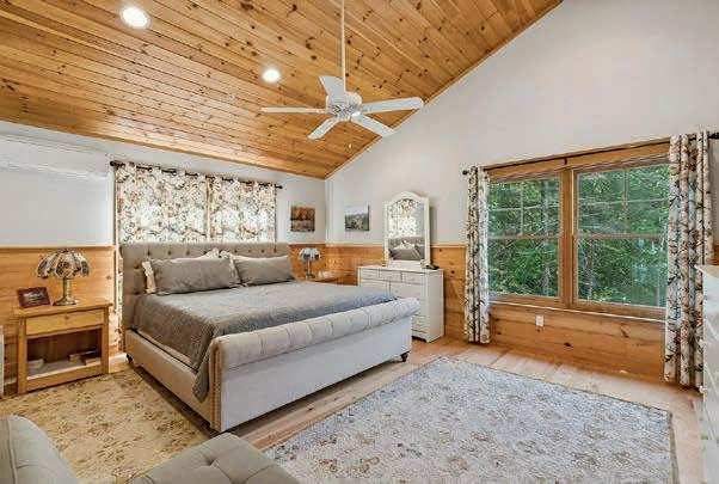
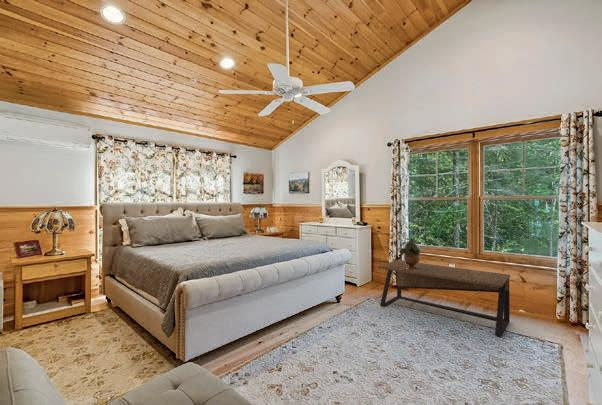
+ bench (439, 289)
+ potted plant (410, 252)
